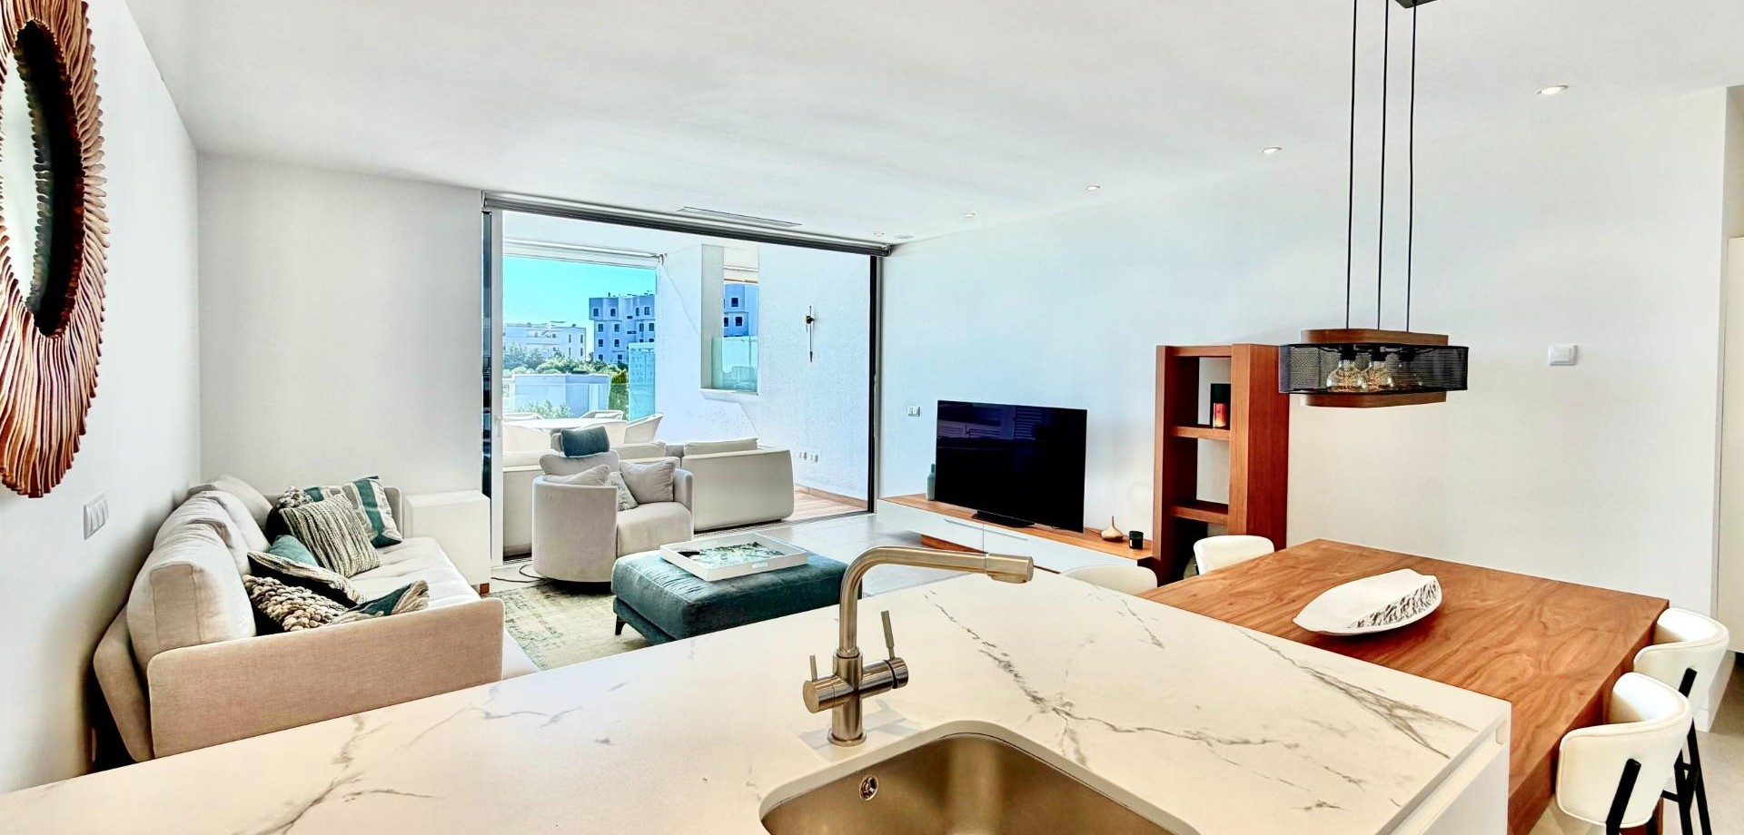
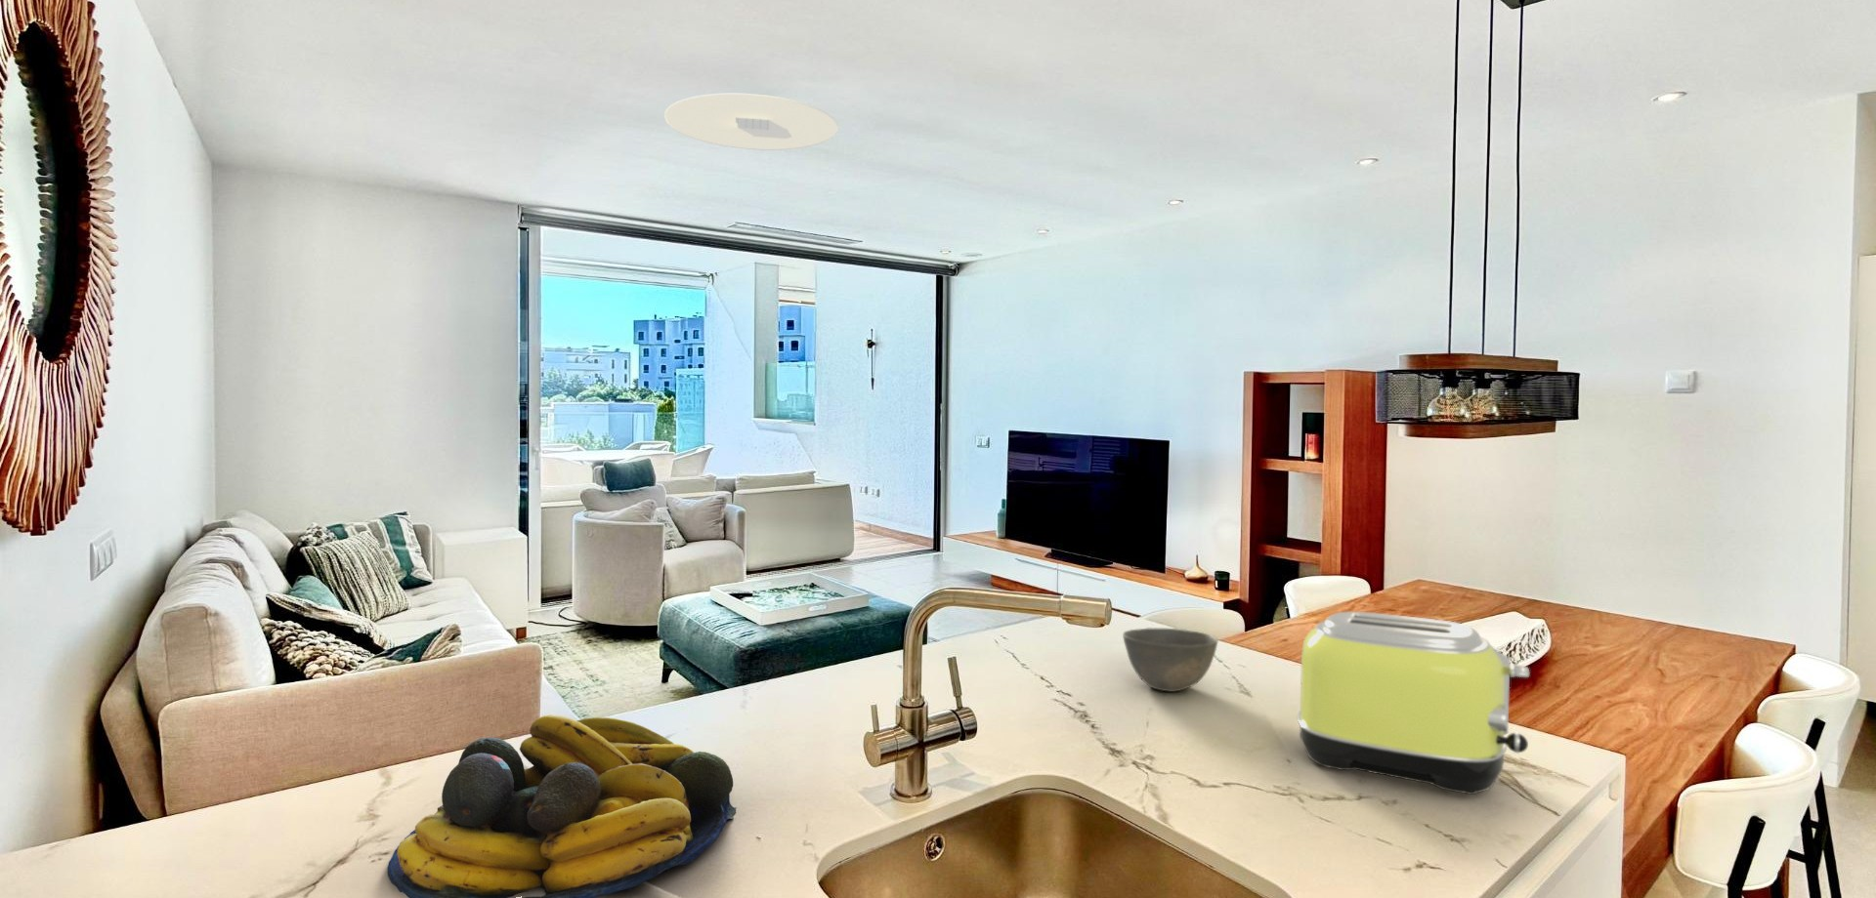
+ bowl (1169, 661)
+ ceiling light (753, 115)
+ fruit bowl (570, 778)
+ toaster (1407, 696)
